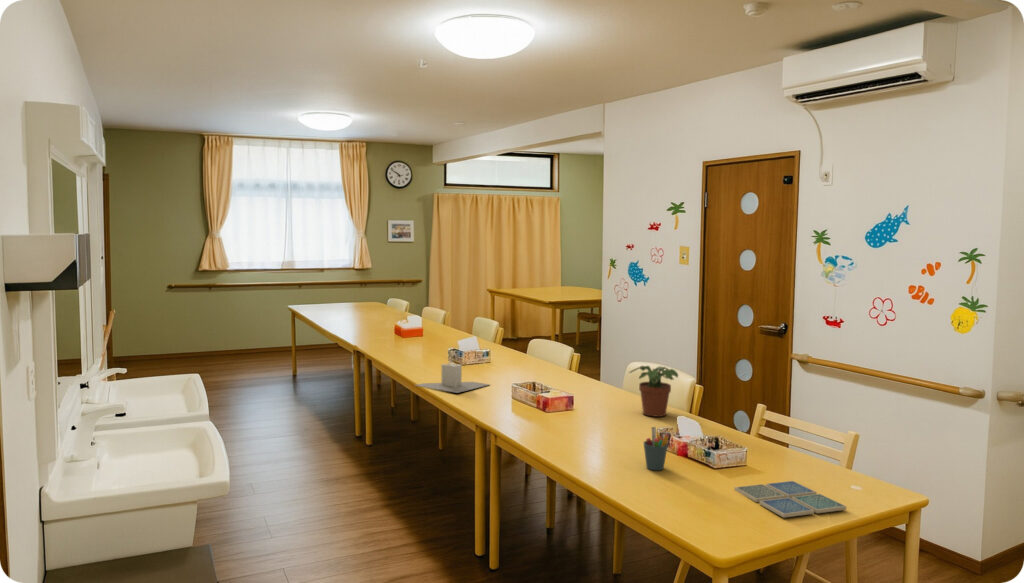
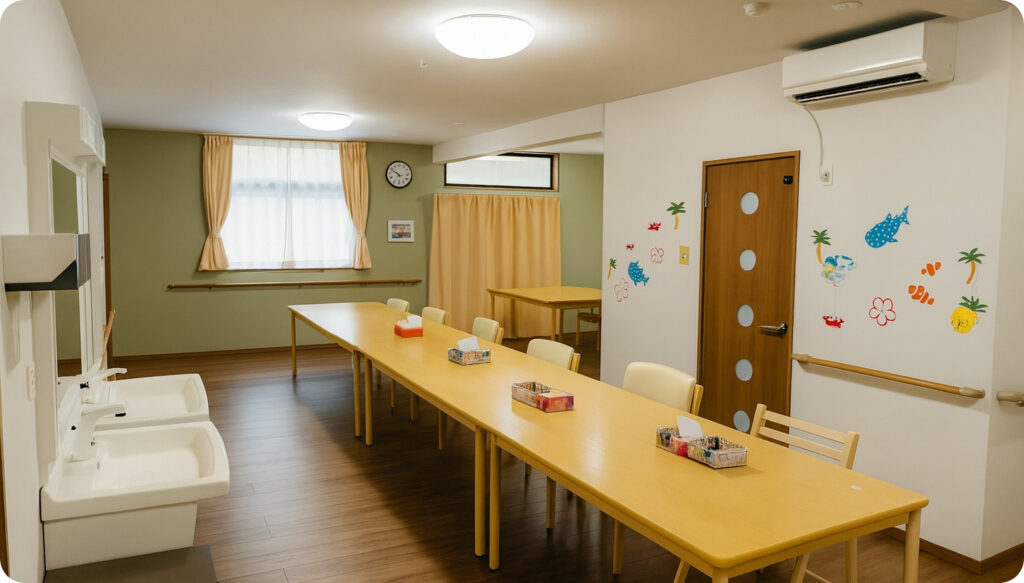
- potted plant (653, 390)
- architectural model (452, 371)
- pen holder (655, 449)
- drink coaster (788, 497)
